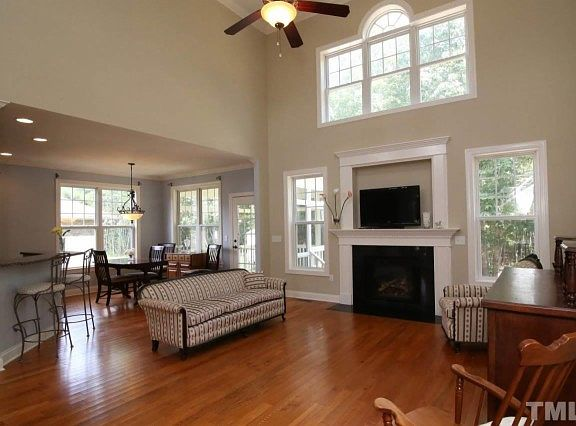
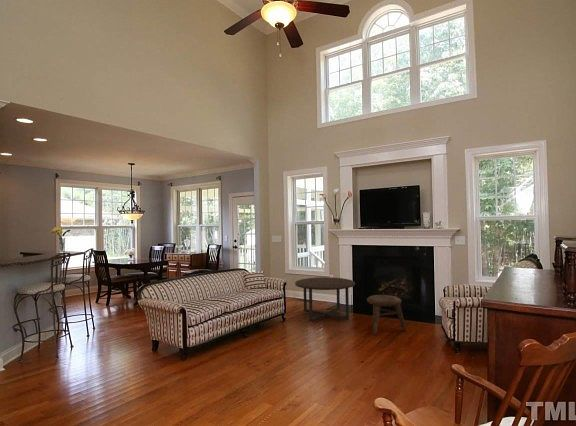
+ stool (383, 313)
+ coffee table (325, 289)
